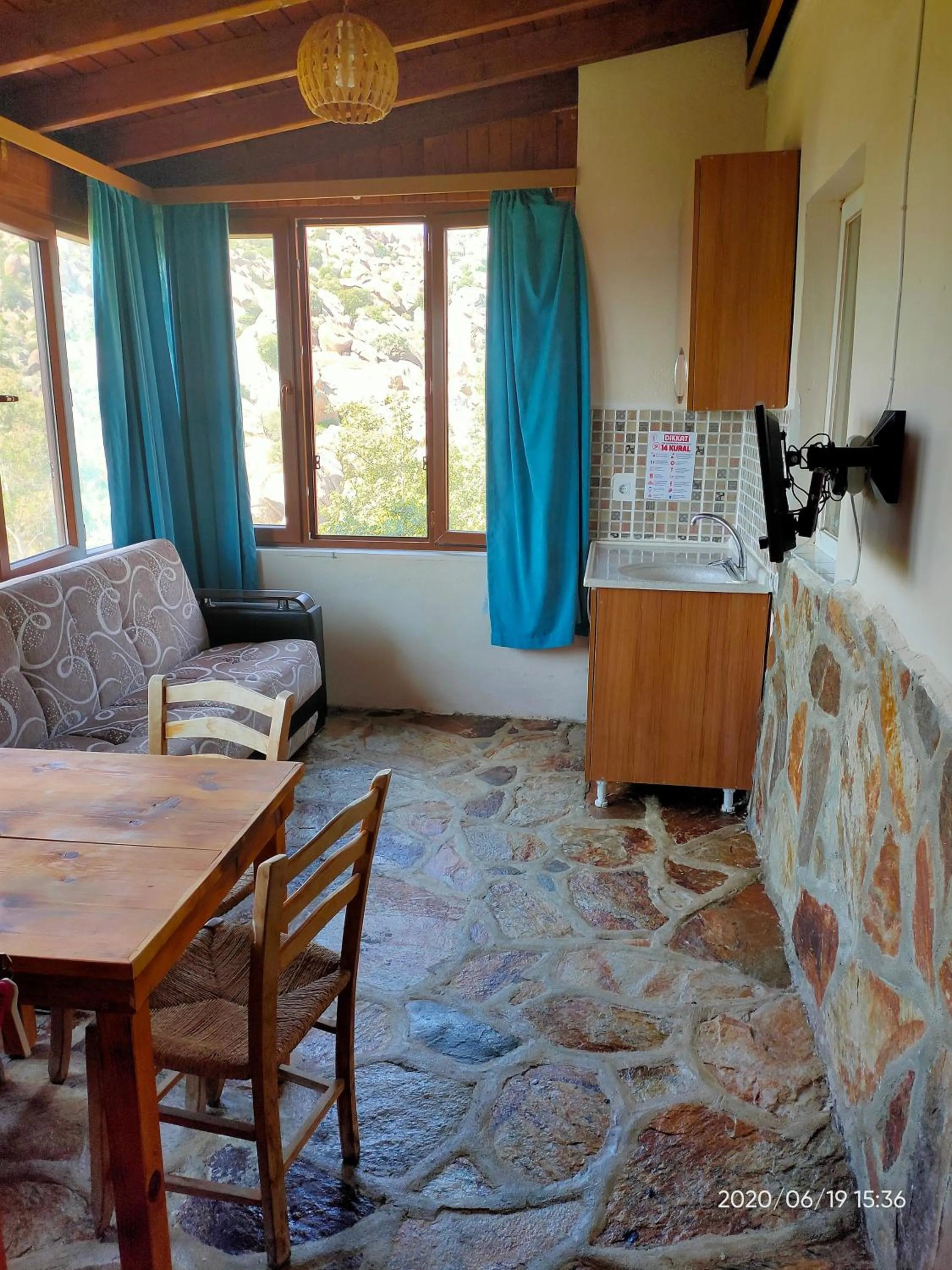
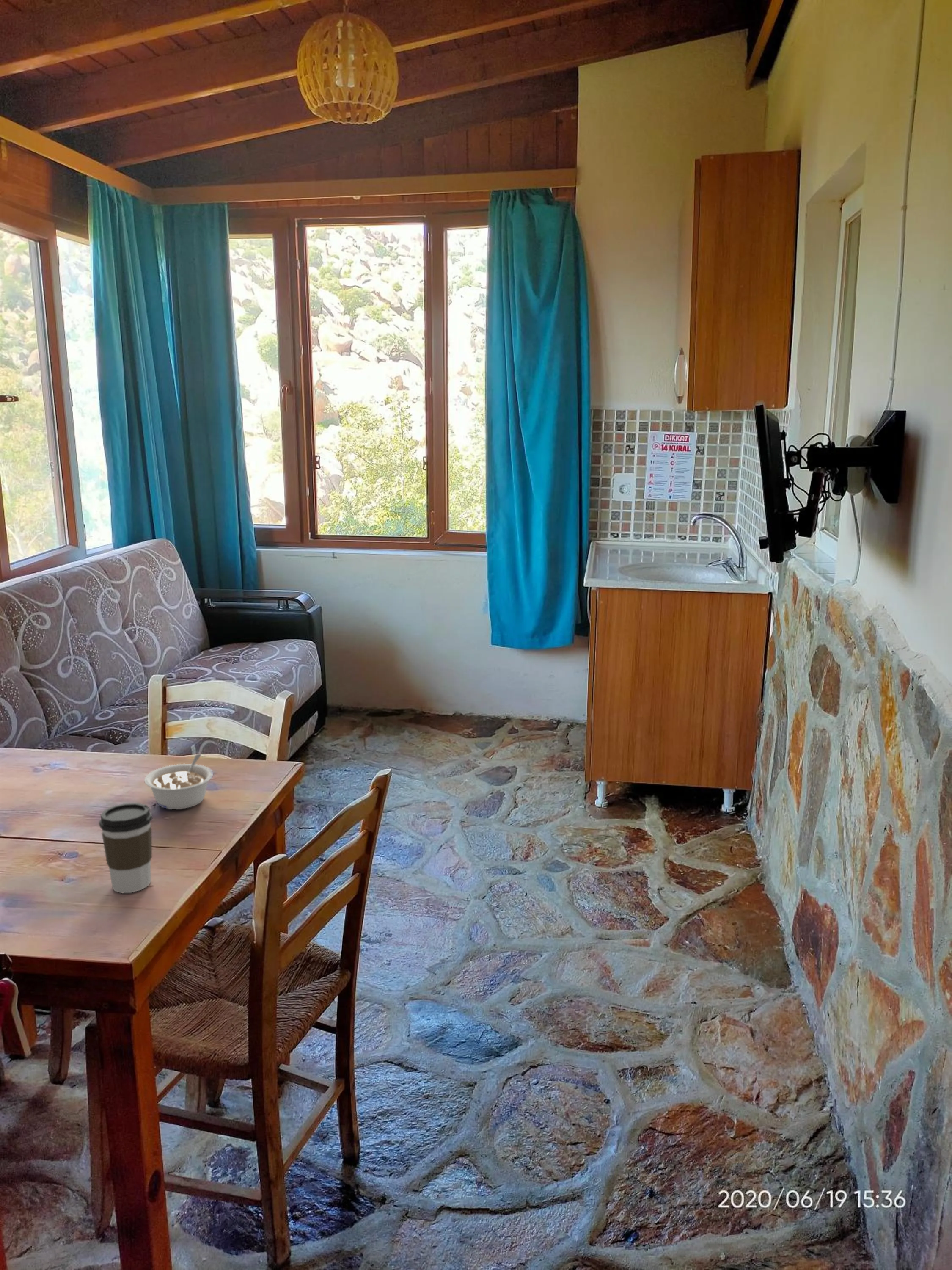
+ legume (179, 784)
+ coffee cup (128, 848)
